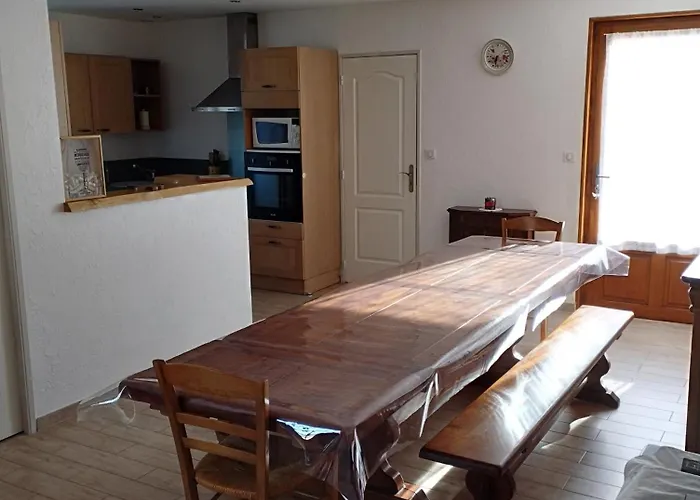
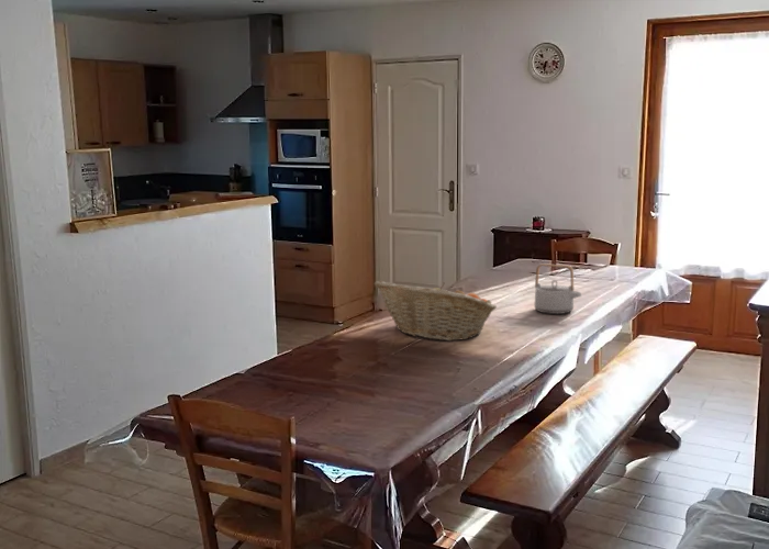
+ fruit basket (434, 304)
+ teapot (557, 288)
